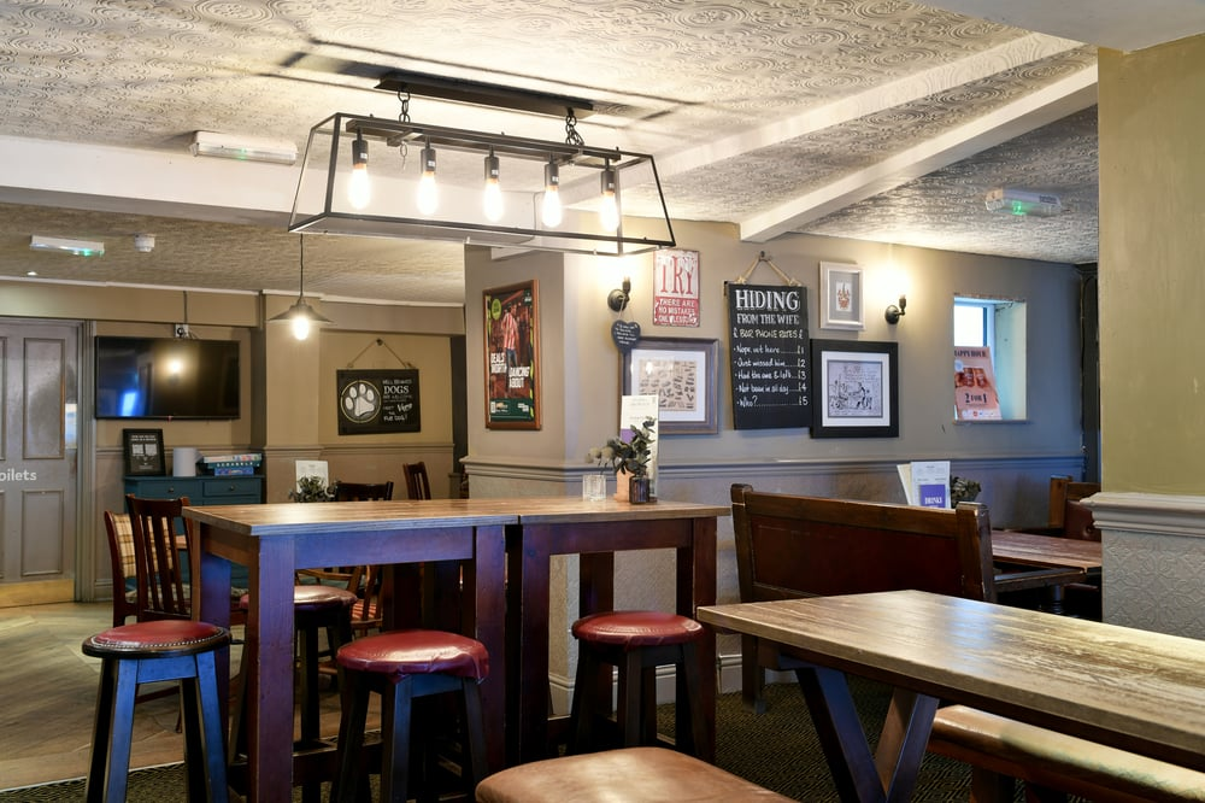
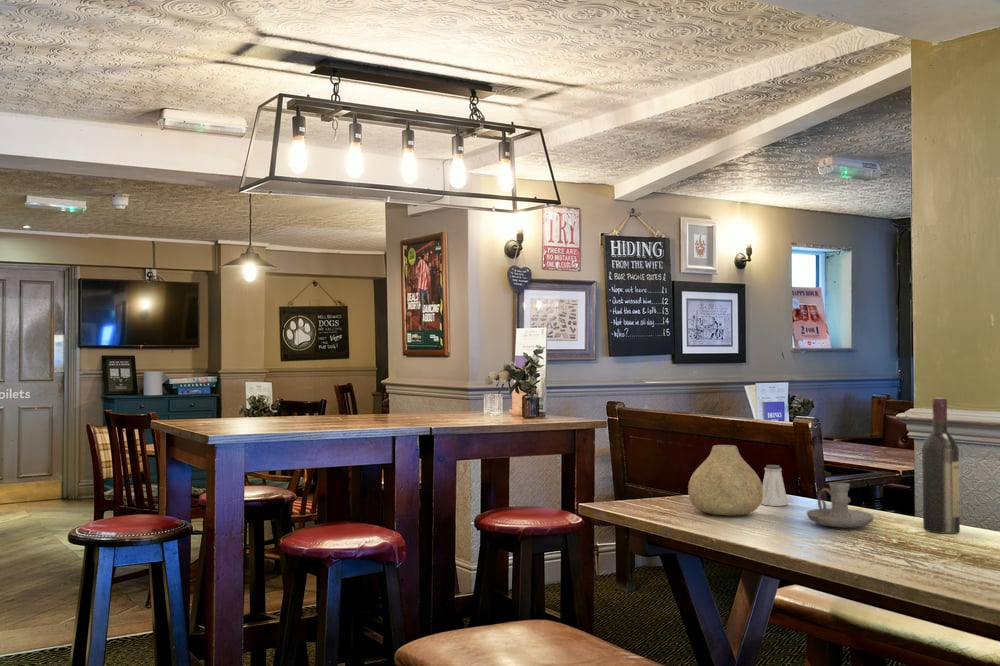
+ vase (725, 479)
+ saltshaker (773, 484)
+ wine bottle (940, 464)
+ candle holder (836, 503)
